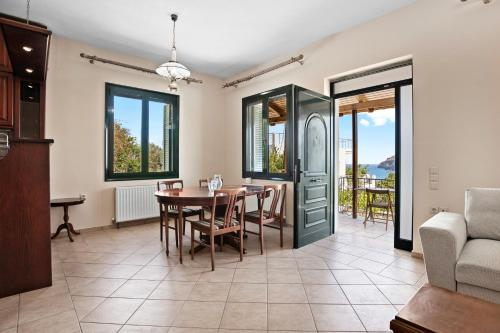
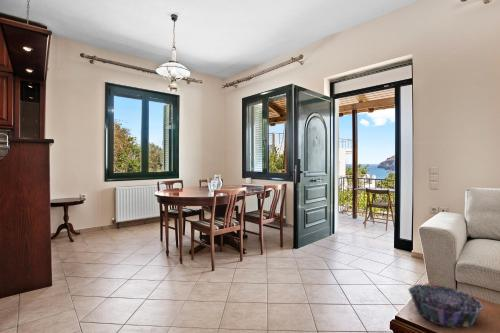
+ decorative bowl (443, 305)
